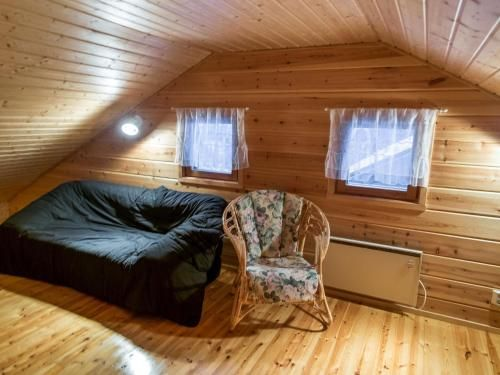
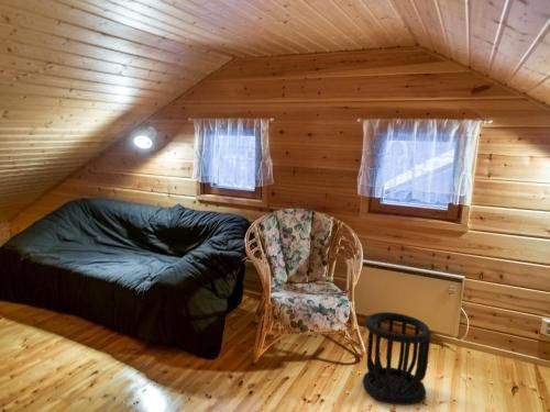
+ wastebasket (391, 356)
